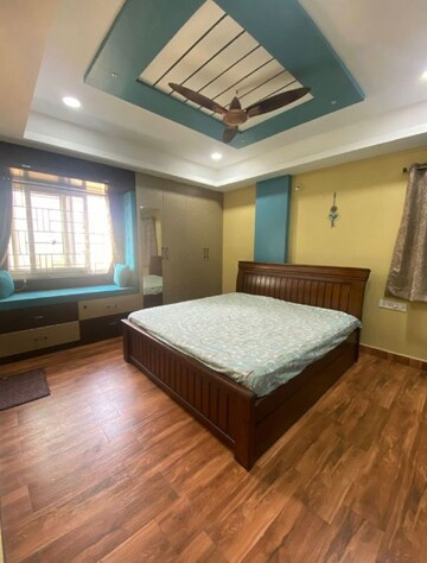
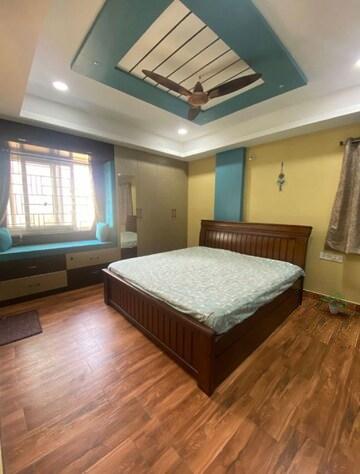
+ potted plant (335, 301)
